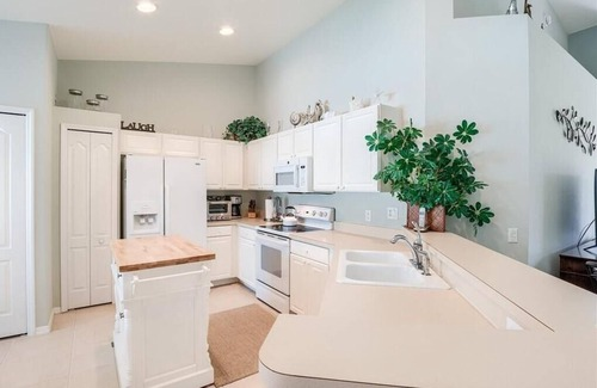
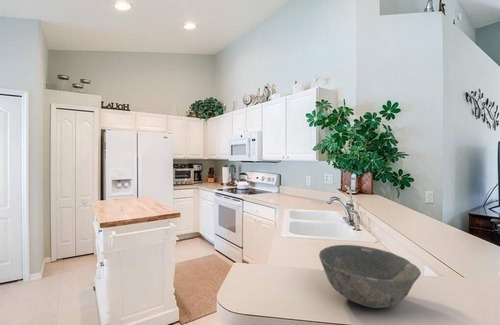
+ bowl (365, 278)
